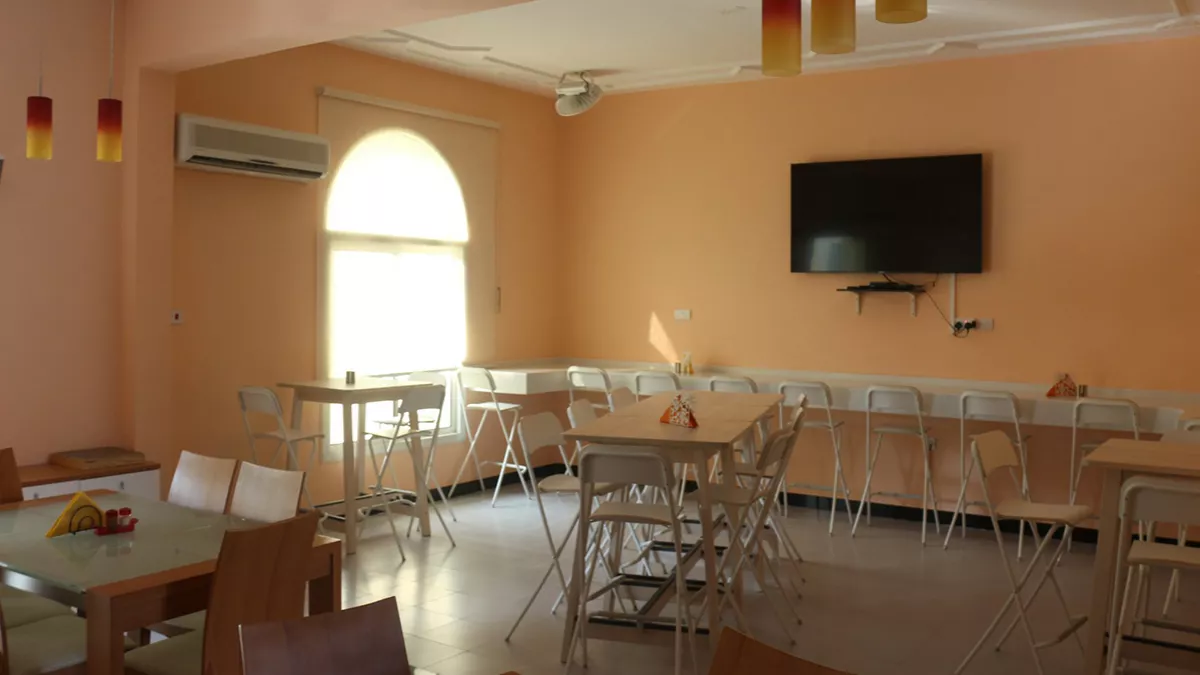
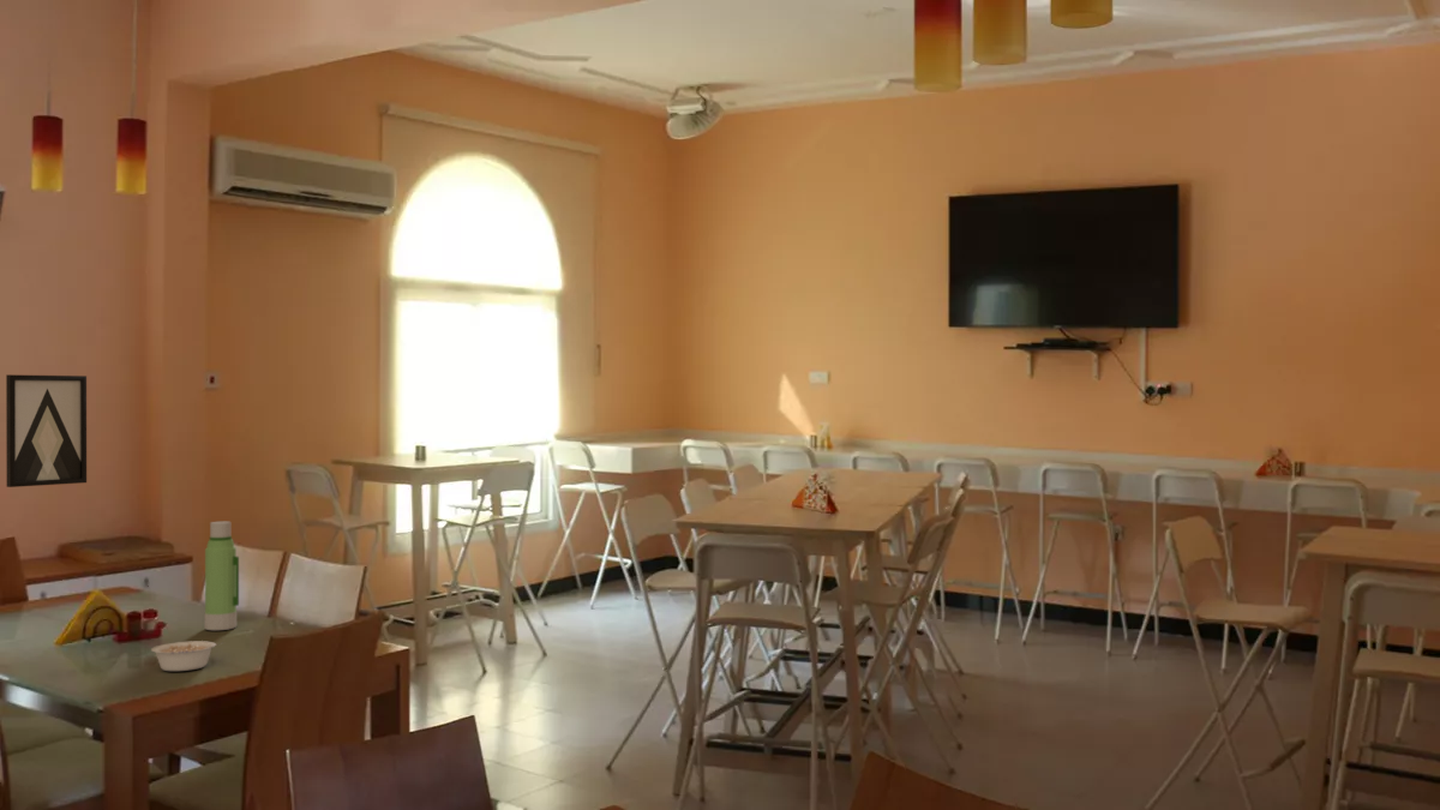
+ wall art (47, 430)
+ water bottle (221, 575)
+ legume (186, 654)
